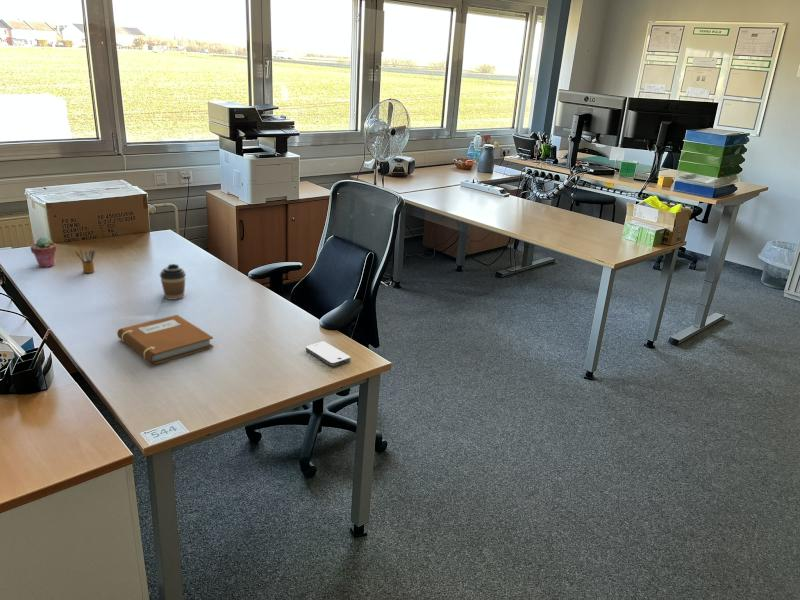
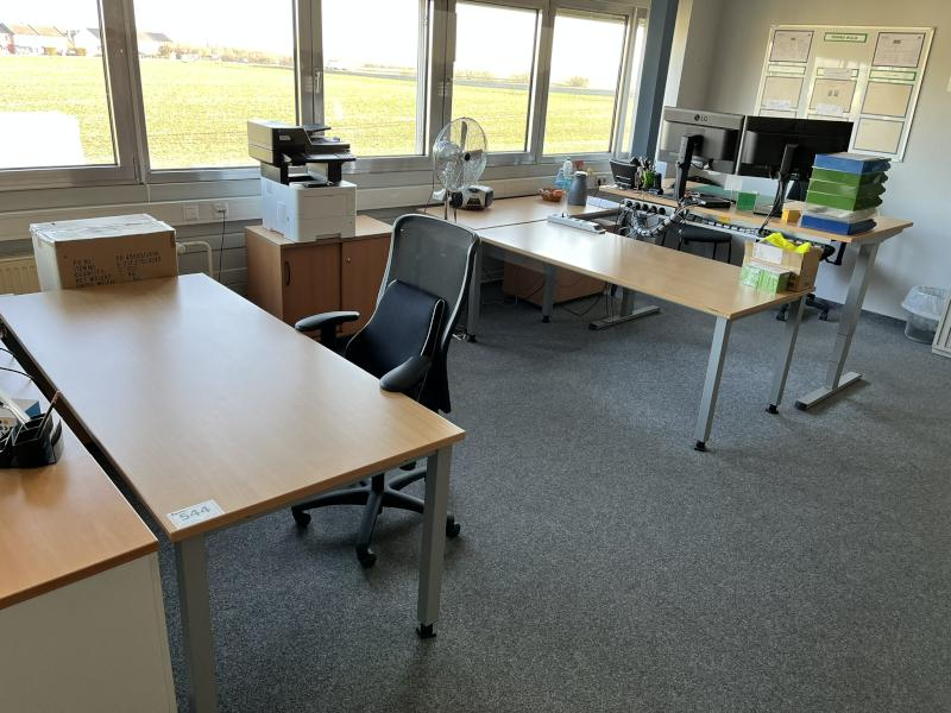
- coffee cup (173, 281)
- smartphone (327, 353)
- notebook (163, 337)
- pencil box (86, 259)
- potted succulent (44, 251)
